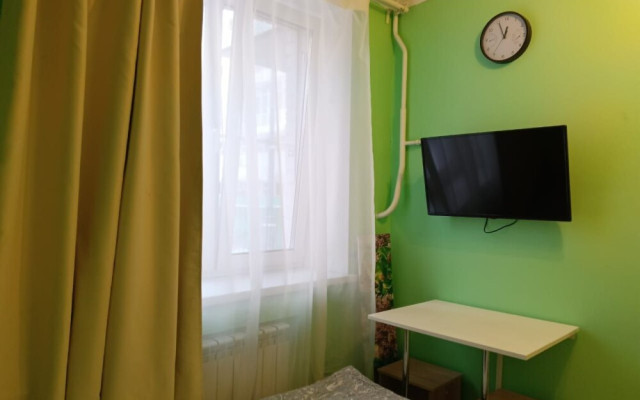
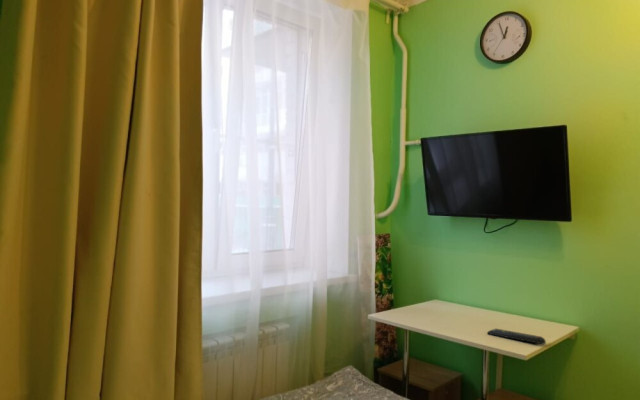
+ remote control (515, 335)
